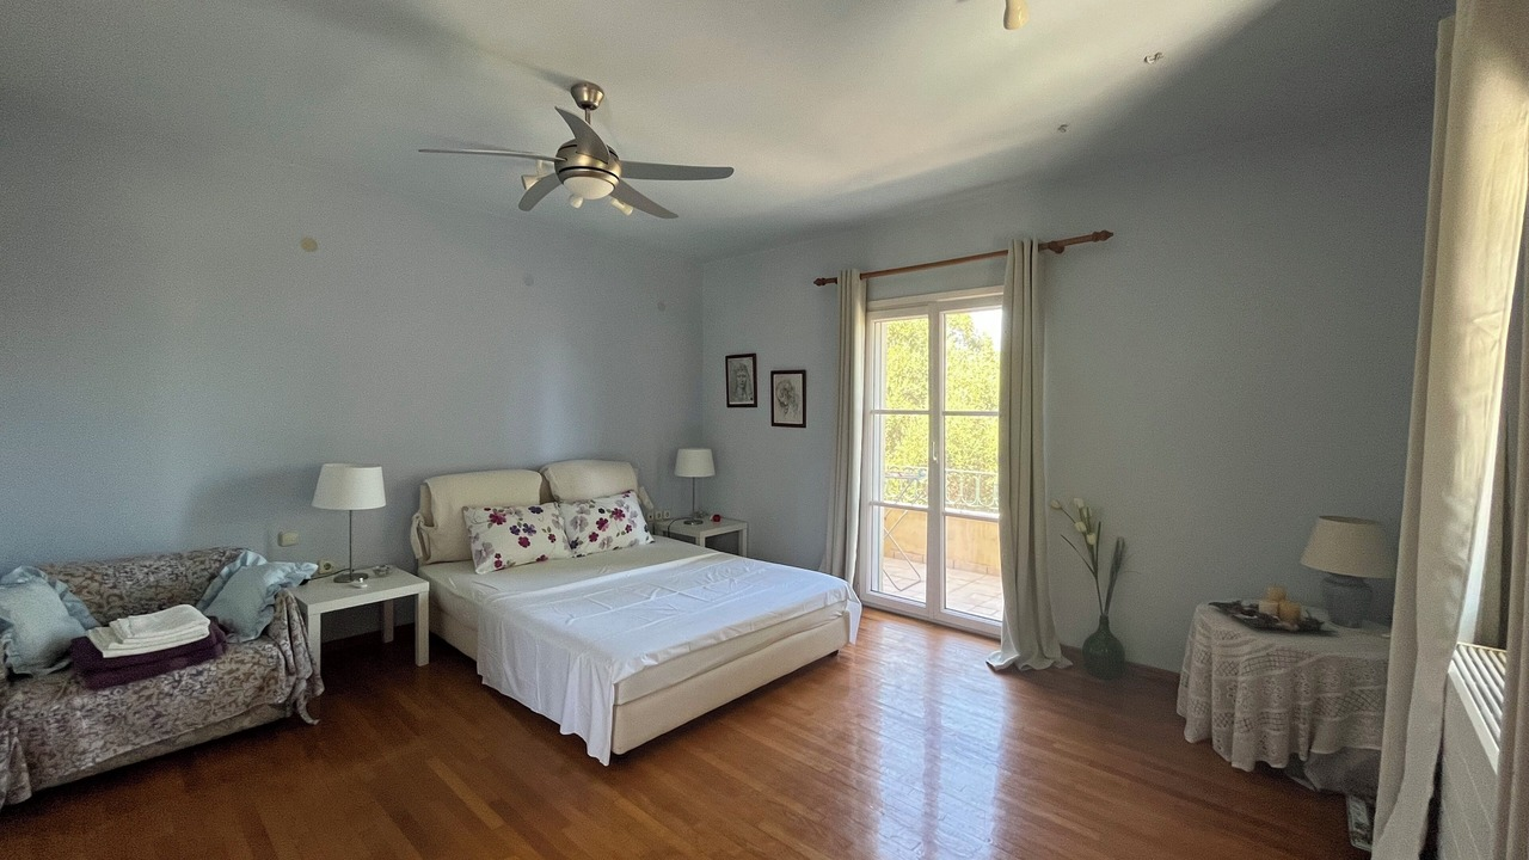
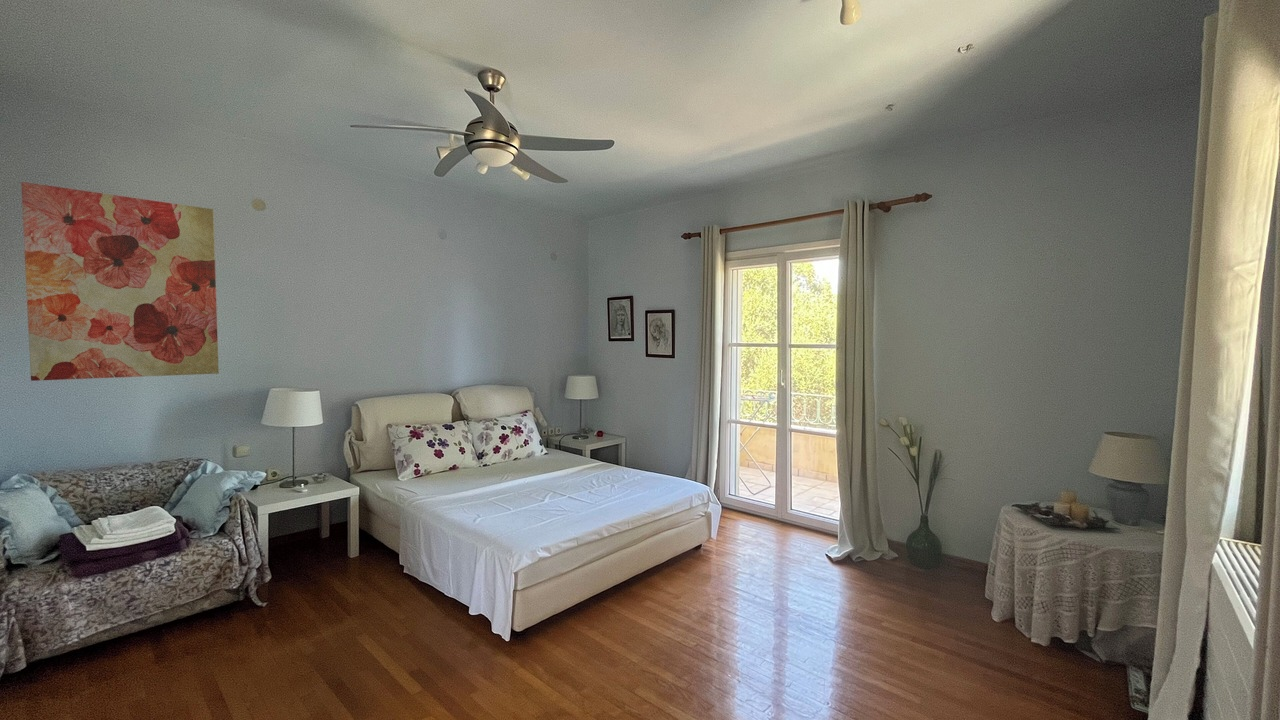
+ wall art (130, 287)
